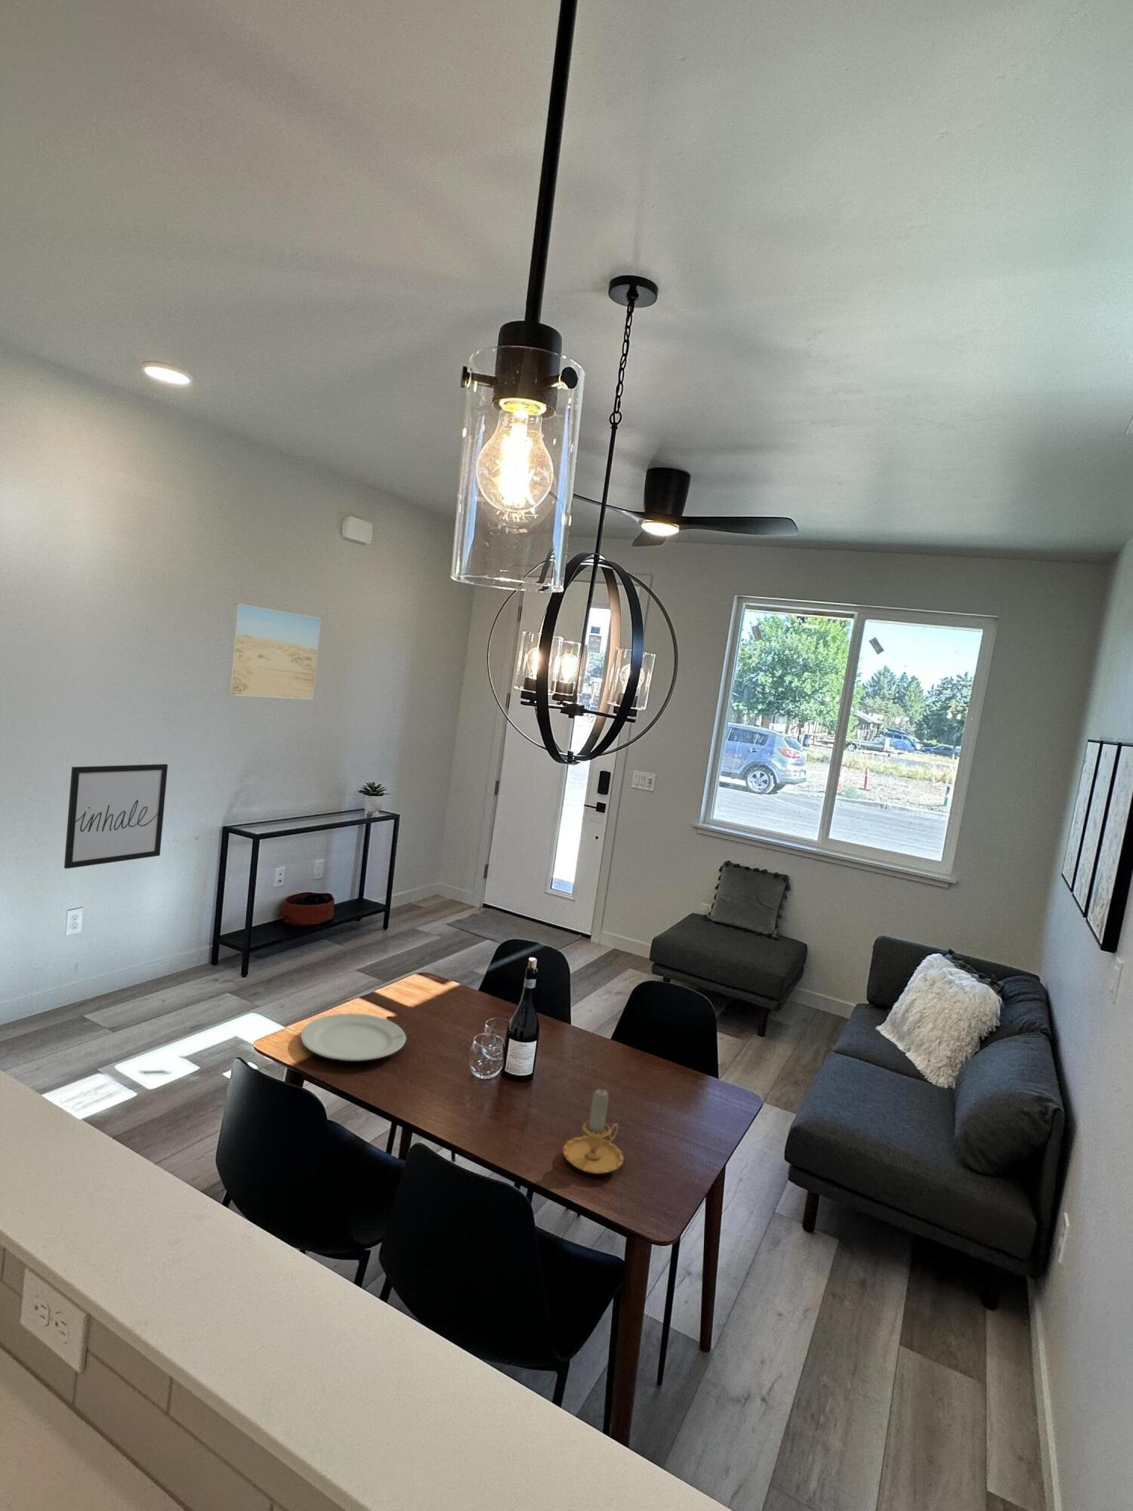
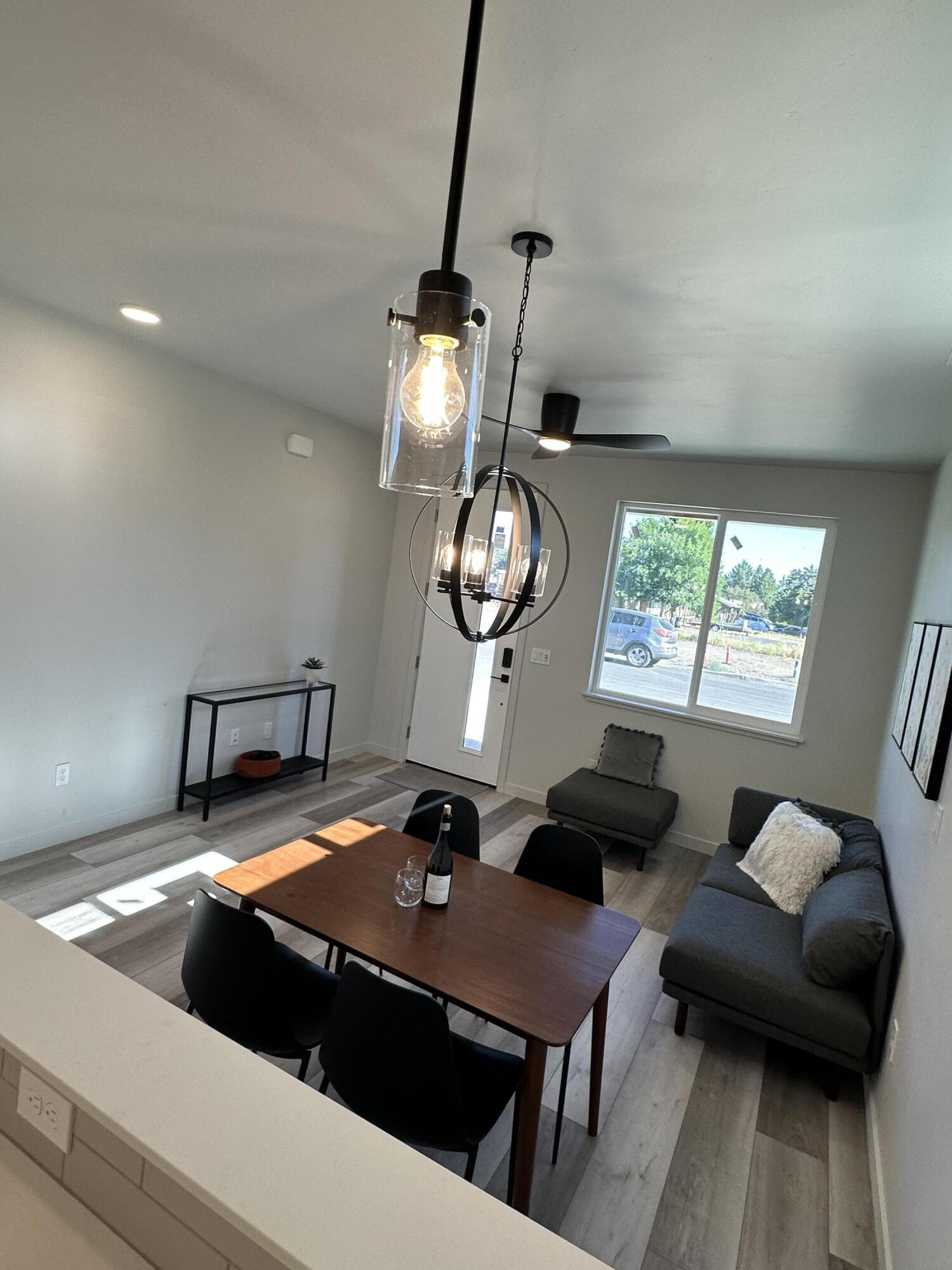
- candle (601, 1123)
- chinaware (353, 1040)
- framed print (276, 654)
- wall art (118, 814)
